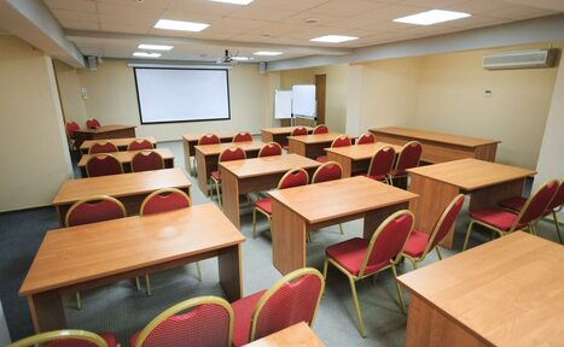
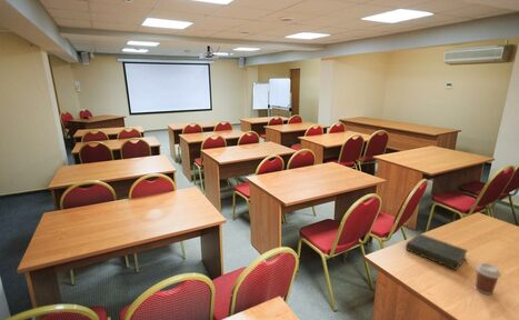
+ coffee cup (486, 278)
+ book (436, 250)
